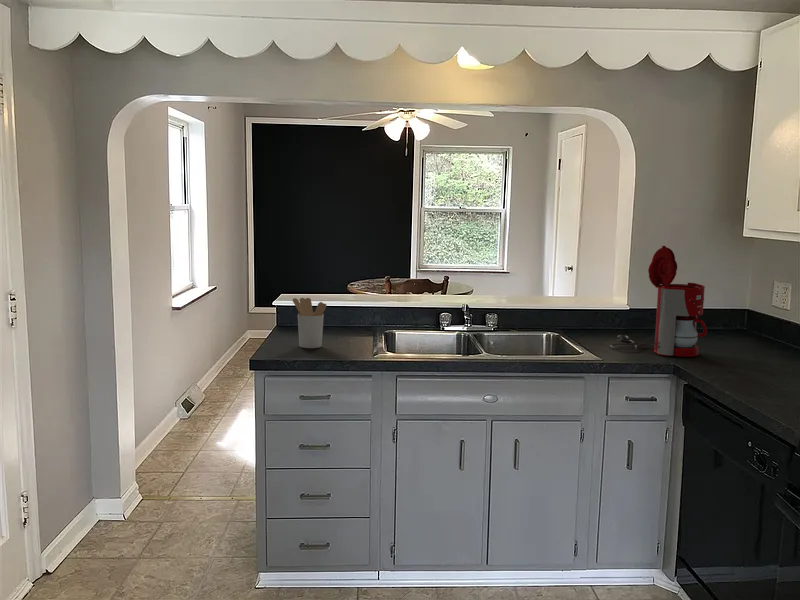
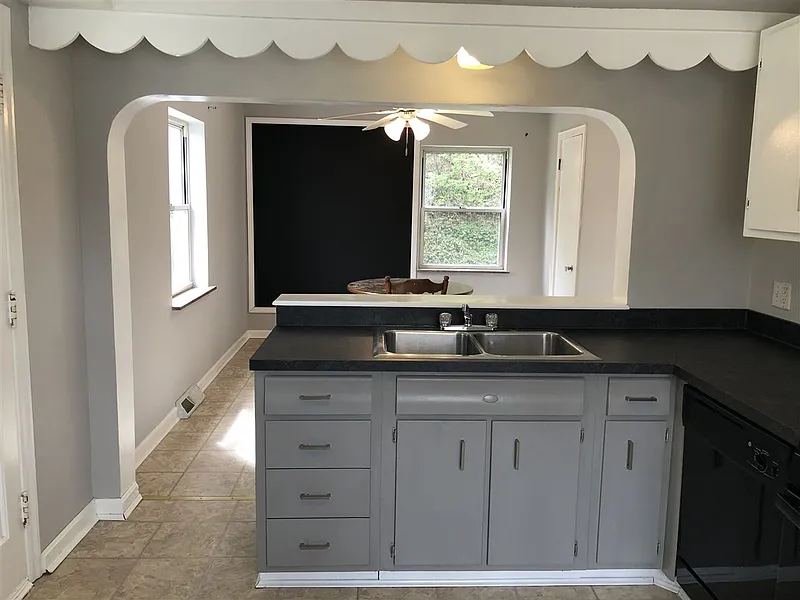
- coffee maker (657, 297)
- utensil holder (307, 321)
